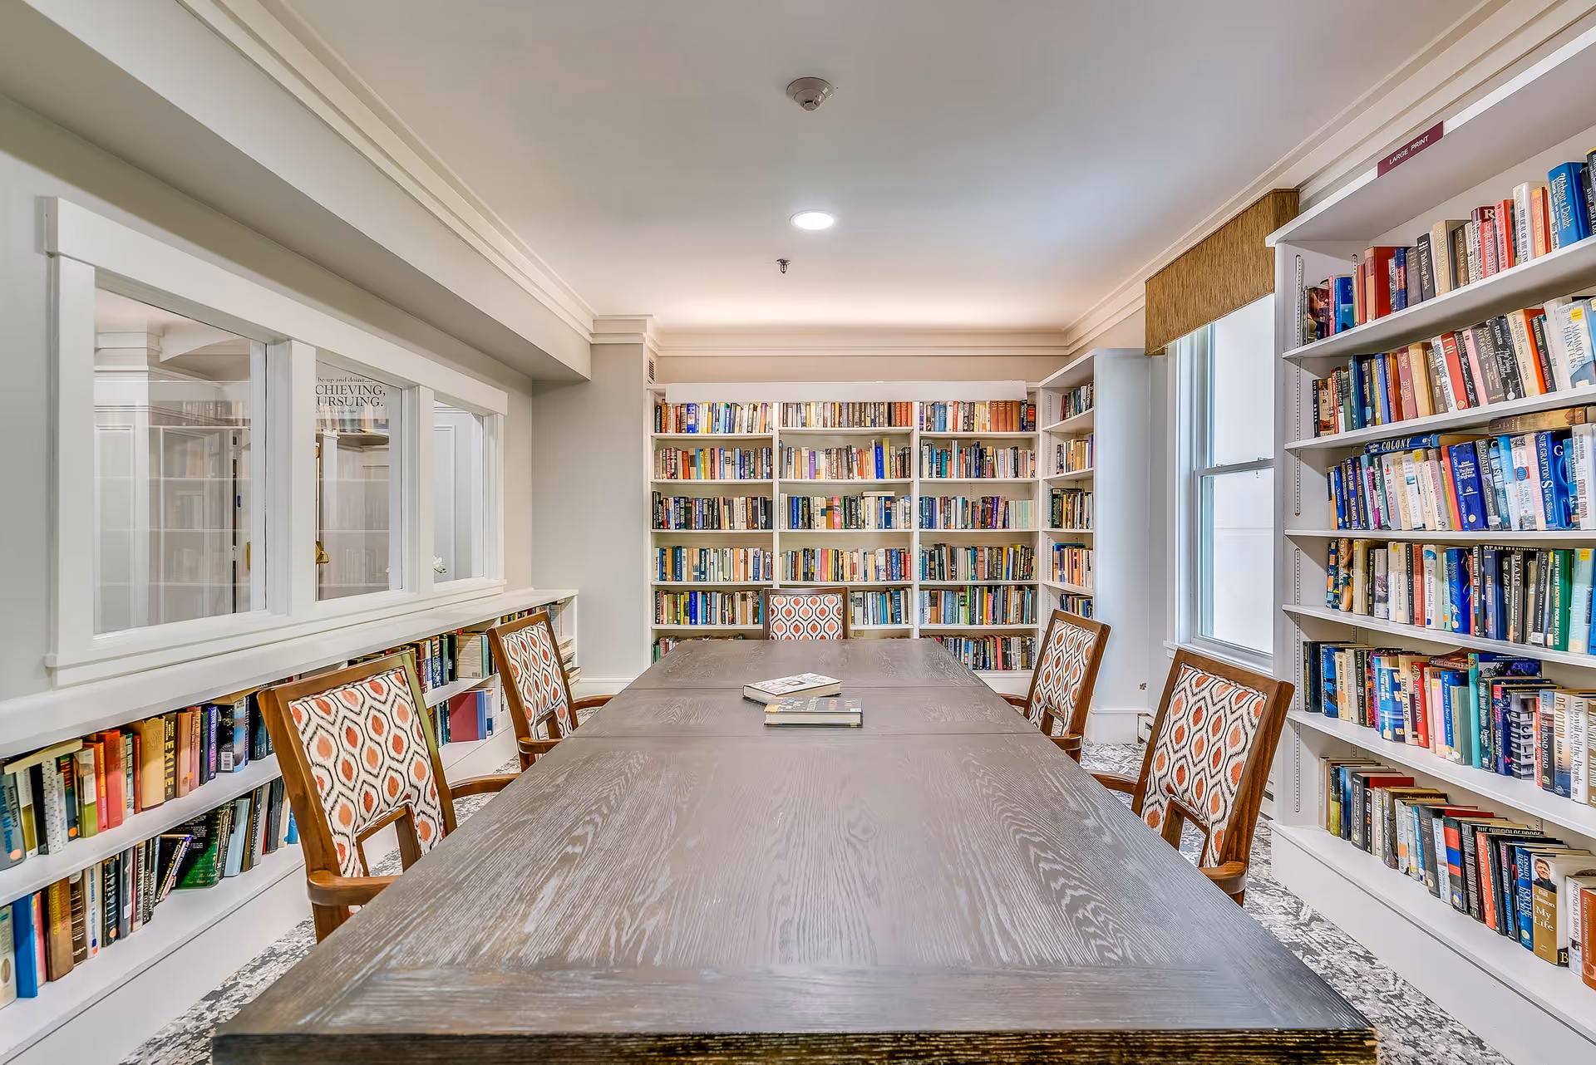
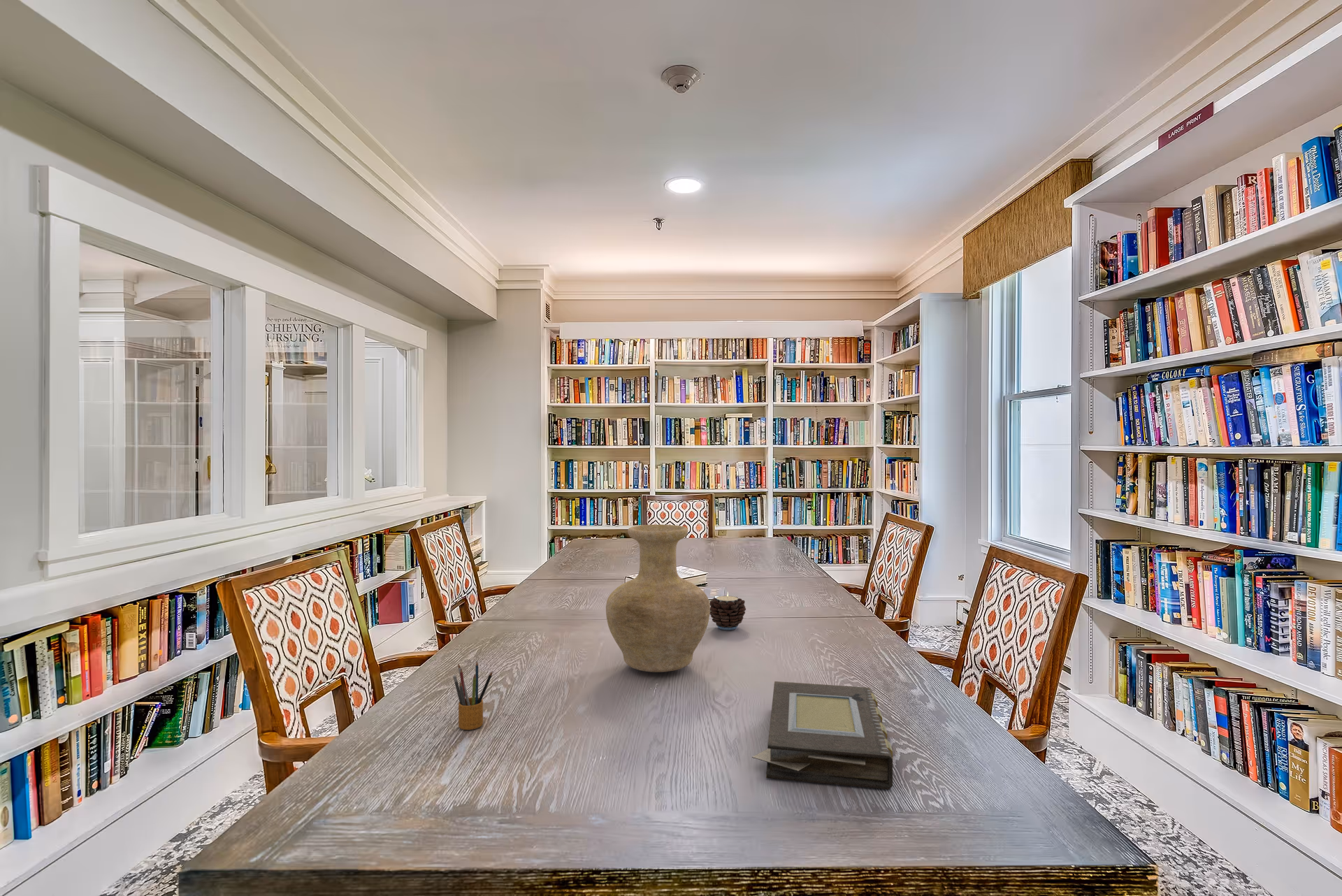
+ candle (727, 609)
+ pencil box (472, 695)
+ vase (658, 597)
+ book (818, 725)
